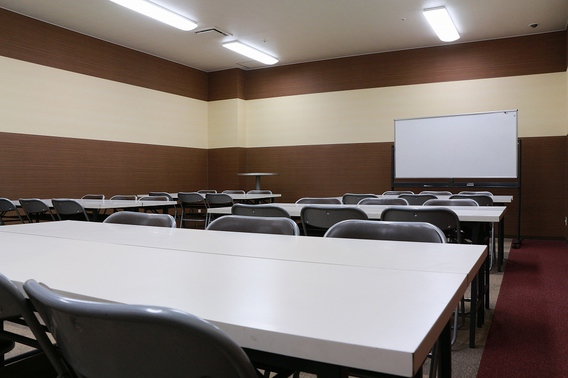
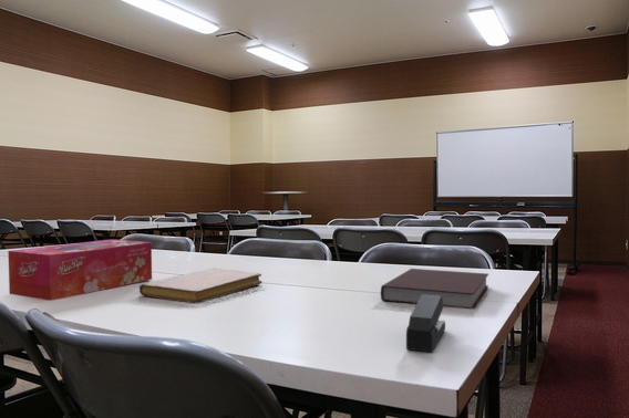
+ notebook (204, 283)
+ stapler (426, 318)
+ tissue box (85, 265)
+ notebook (437, 285)
